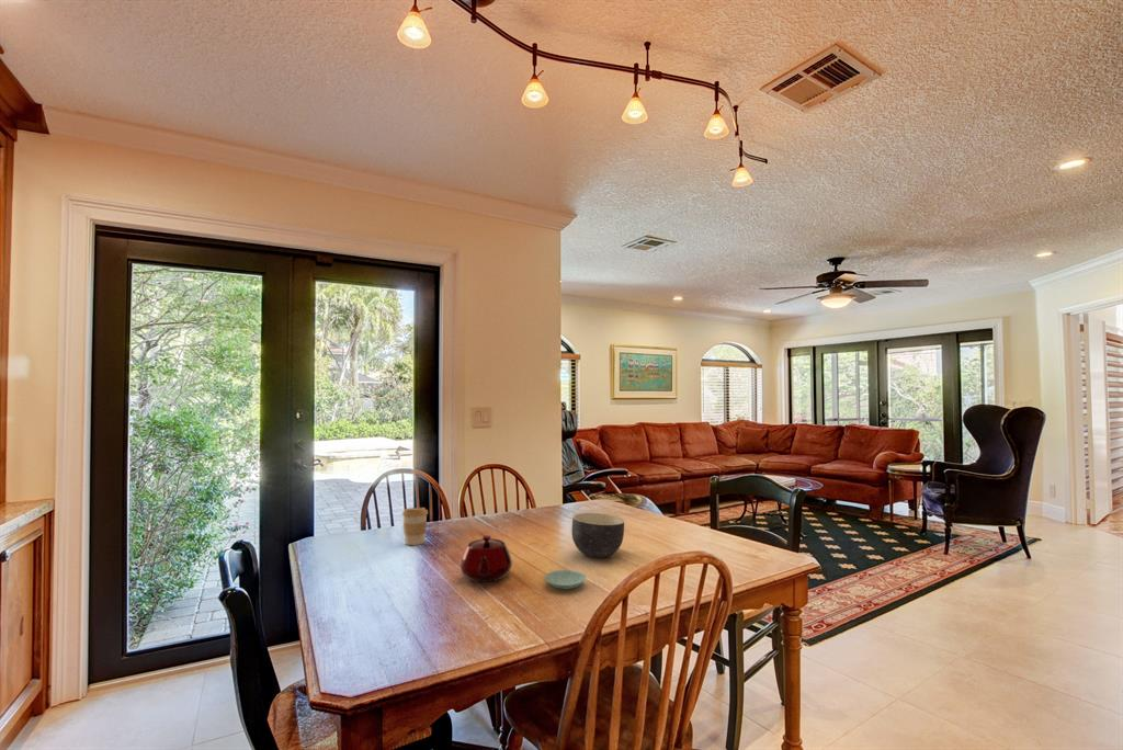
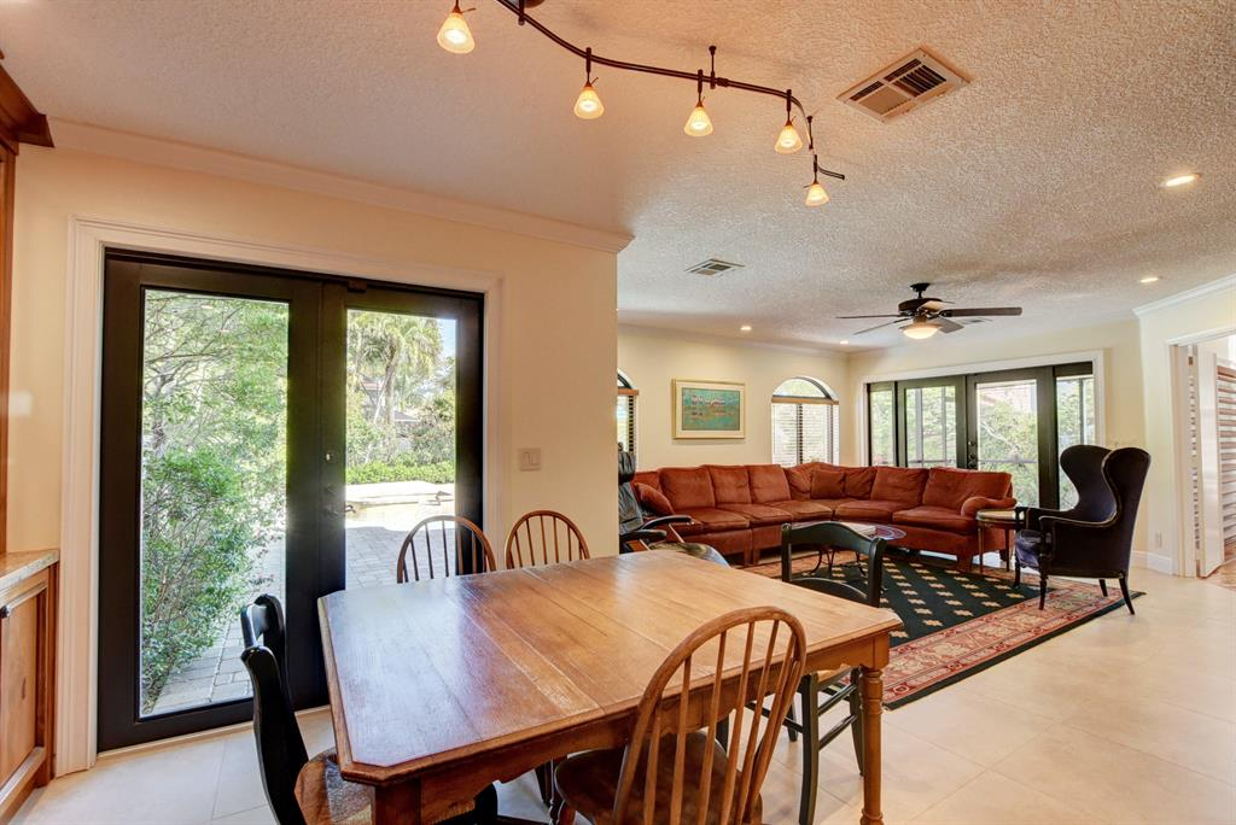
- coffee cup (415, 524)
- bowl (598, 535)
- saucer (565, 580)
- teapot (486, 556)
